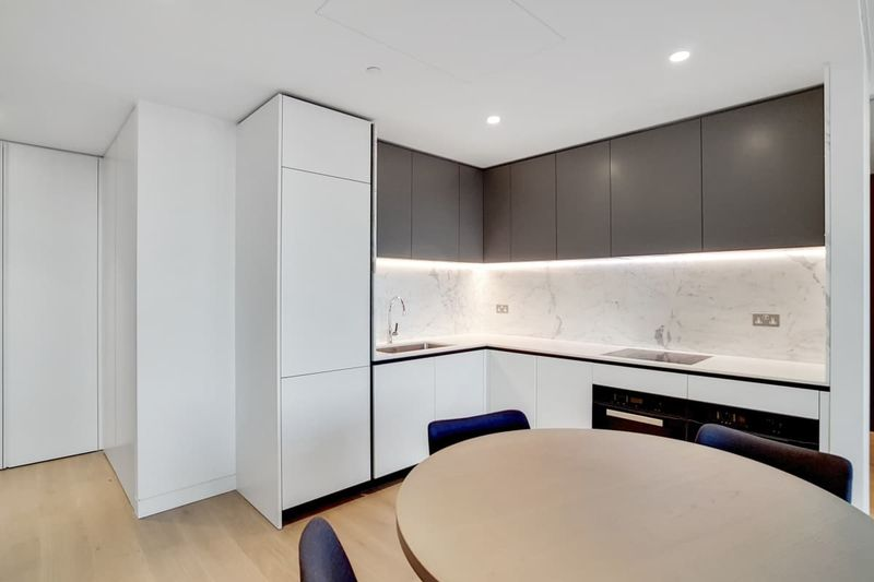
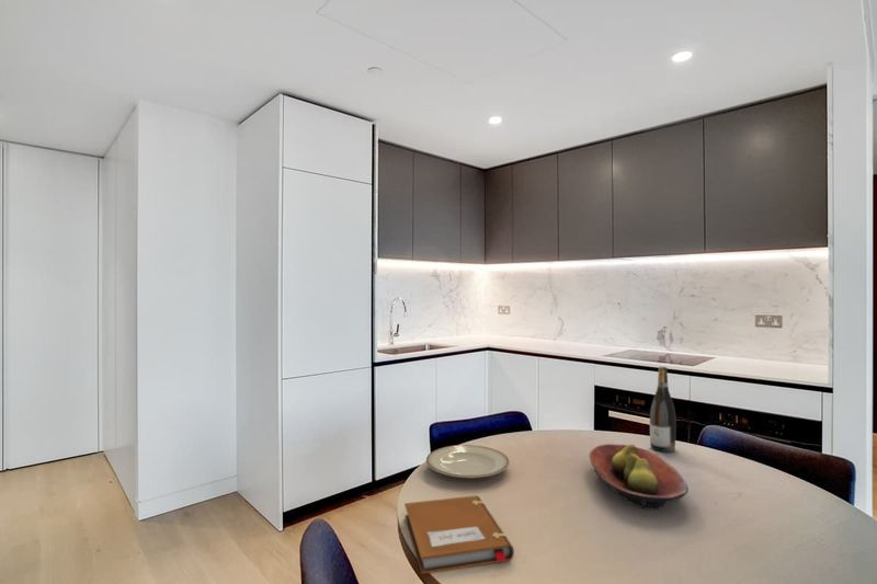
+ plate (467, 463)
+ notebook (455, 530)
+ fruit bowl (634, 469)
+ wine bottle (662, 408)
